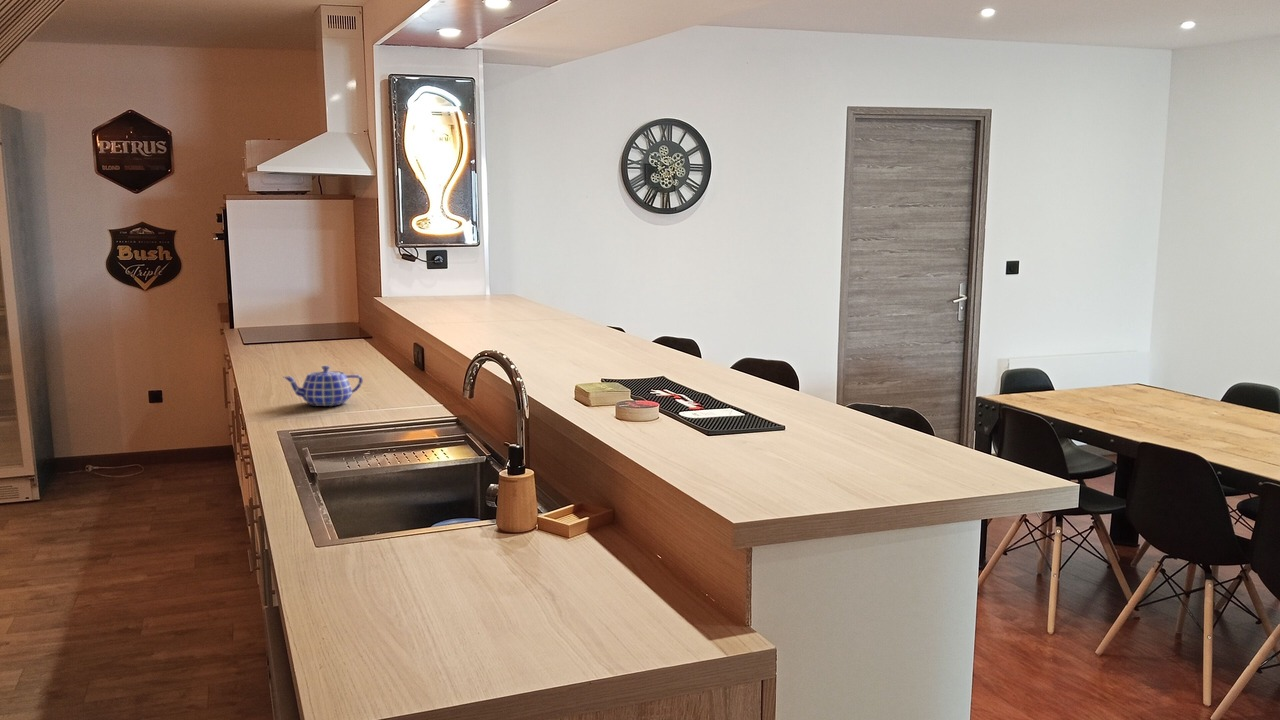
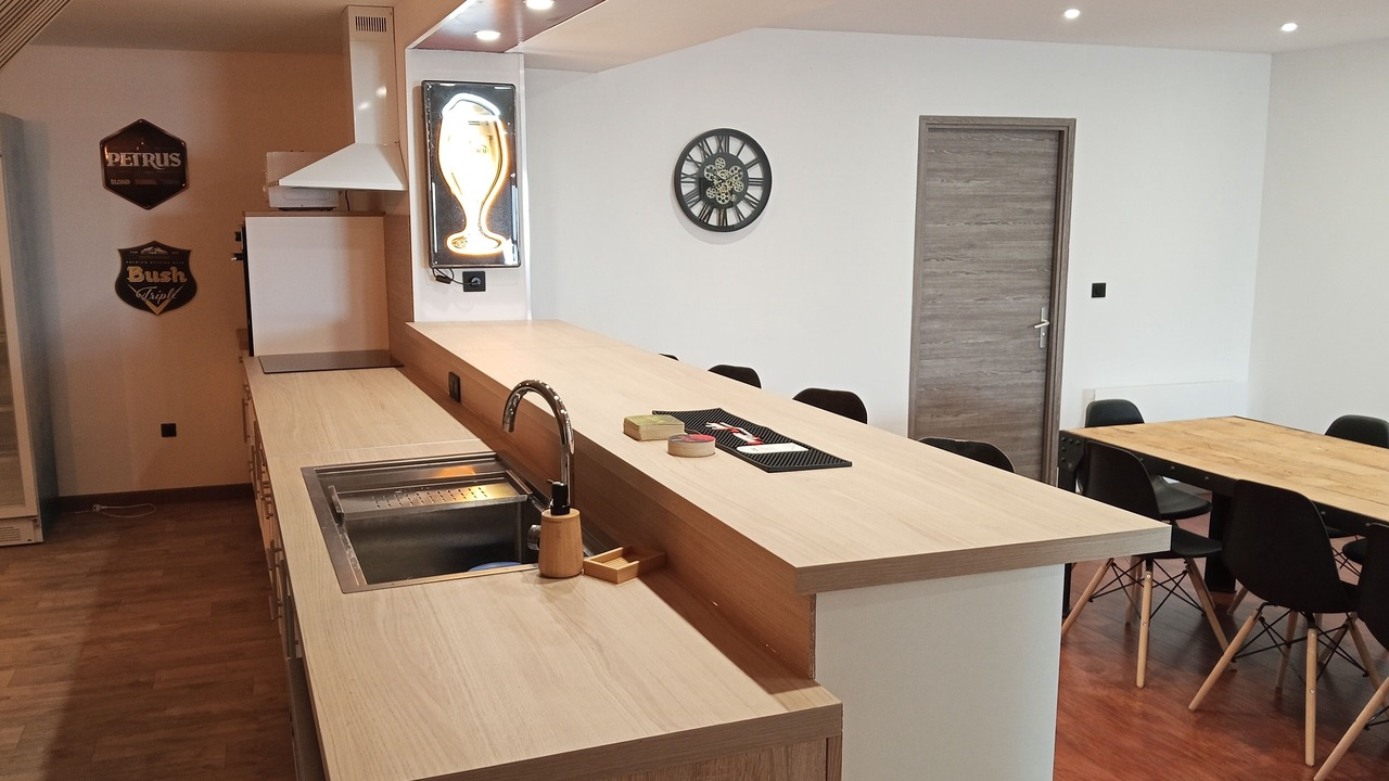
- teapot (323, 385)
